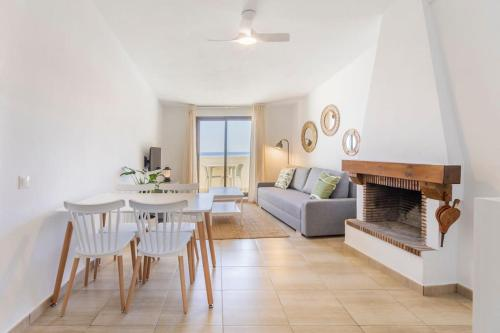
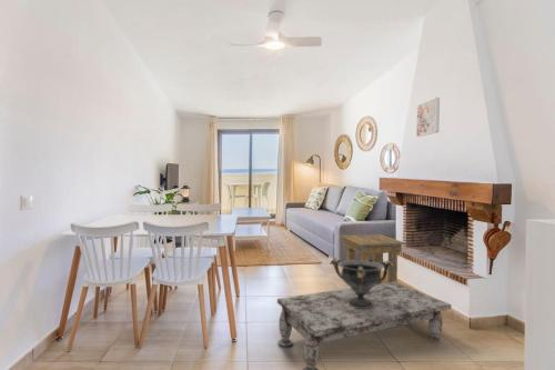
+ side table (373, 261)
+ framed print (427, 118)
+ decorative bowl (356, 282)
+ coffee table (361, 321)
